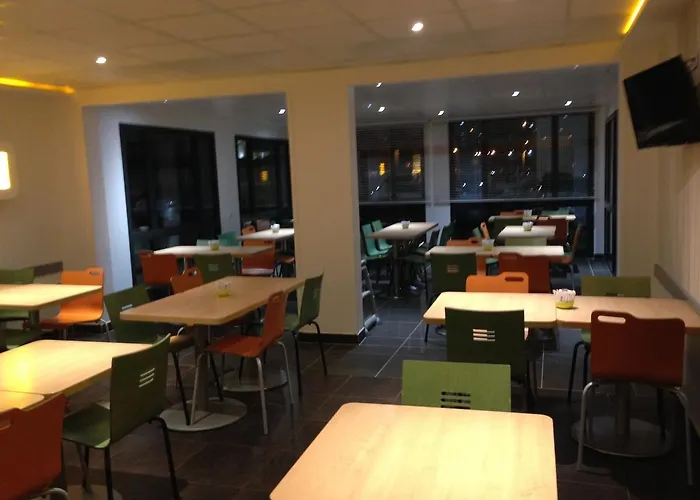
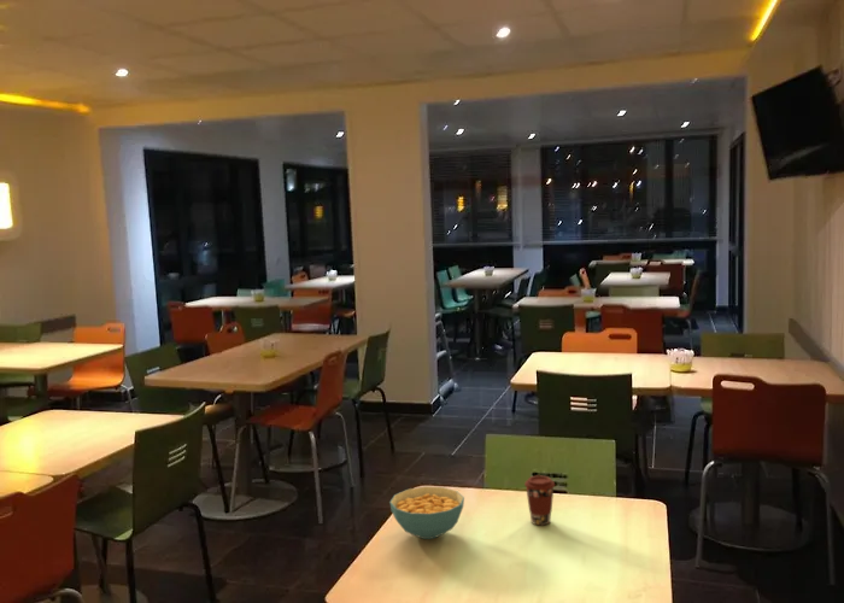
+ coffee cup (540, 500)
+ cereal bowl (427, 516)
